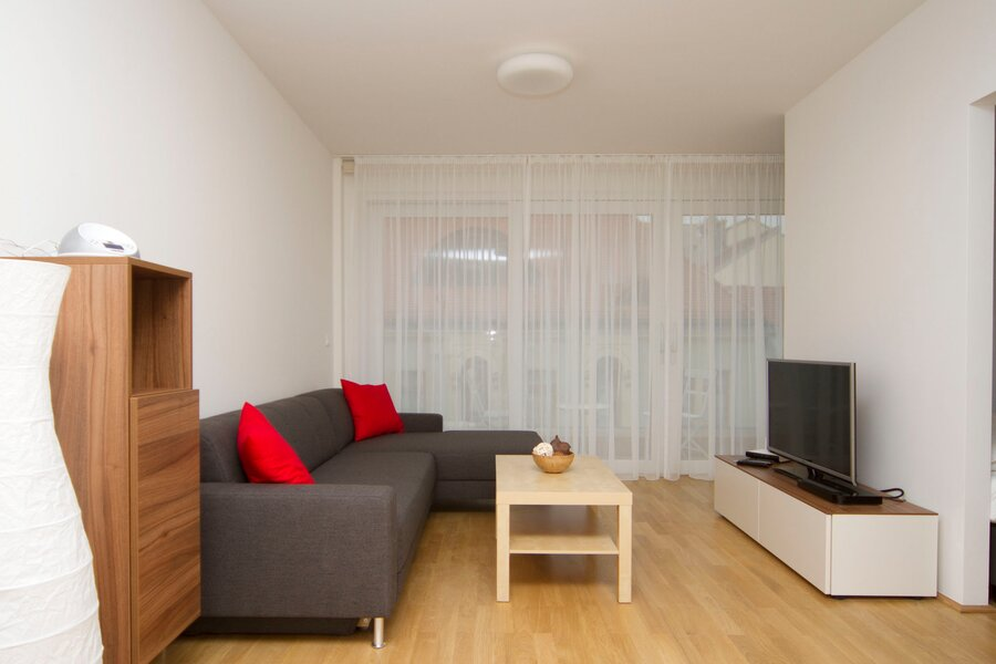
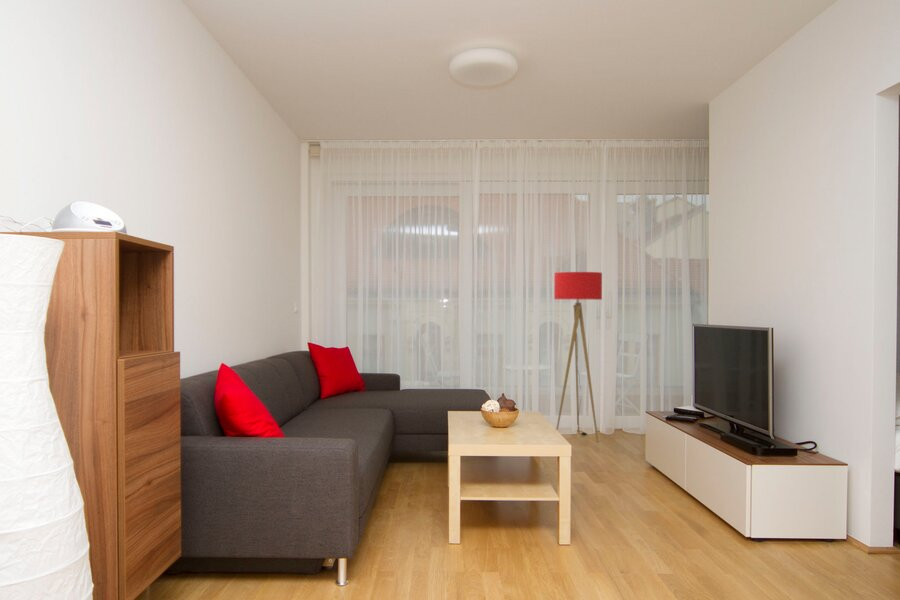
+ floor lamp (577, 355)
